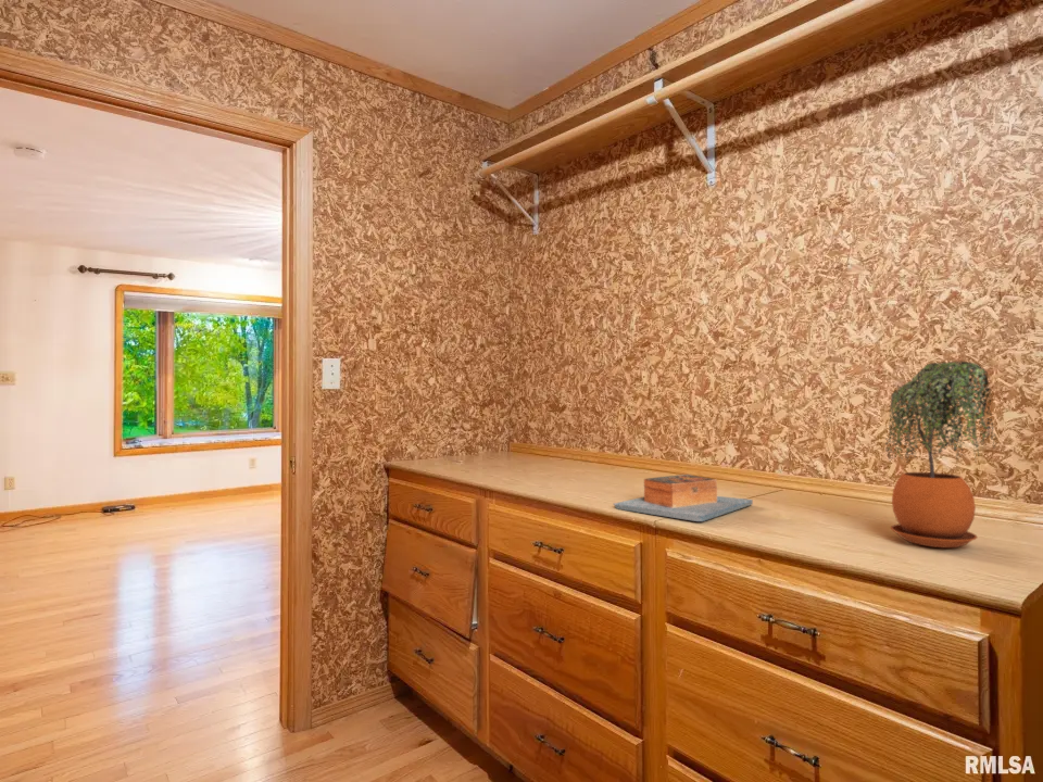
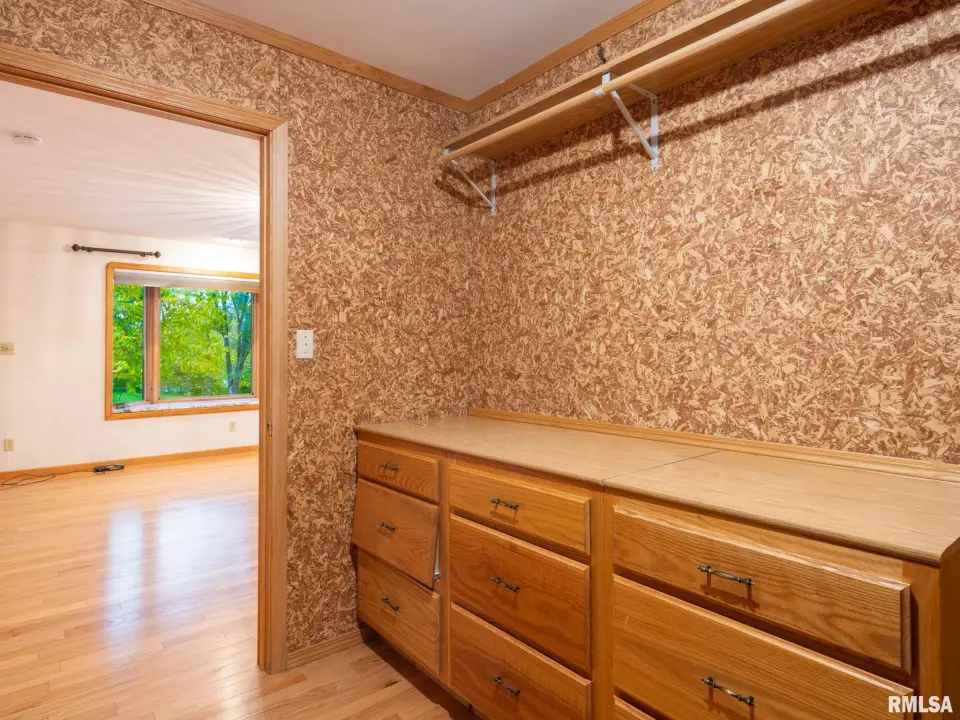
- wooden box (683, 492)
- potted plant (938, 452)
